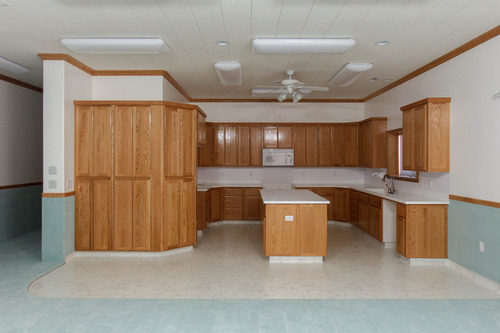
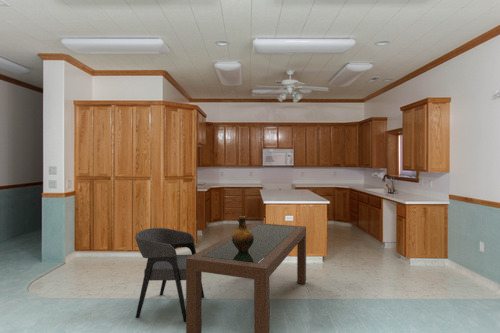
+ chair (168, 268)
+ dining table (258, 272)
+ ceramic jug (242, 233)
